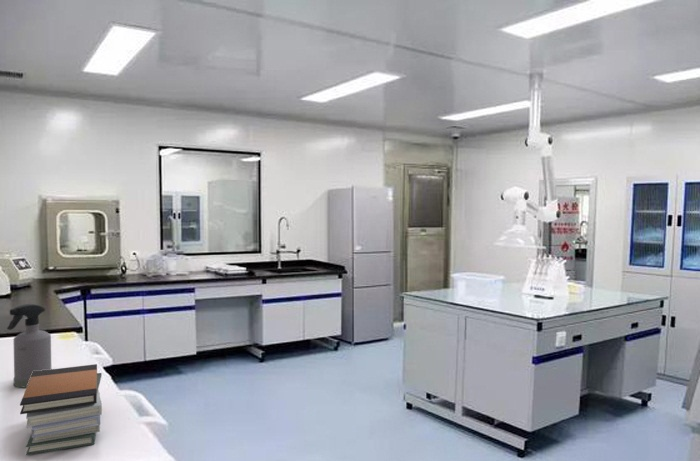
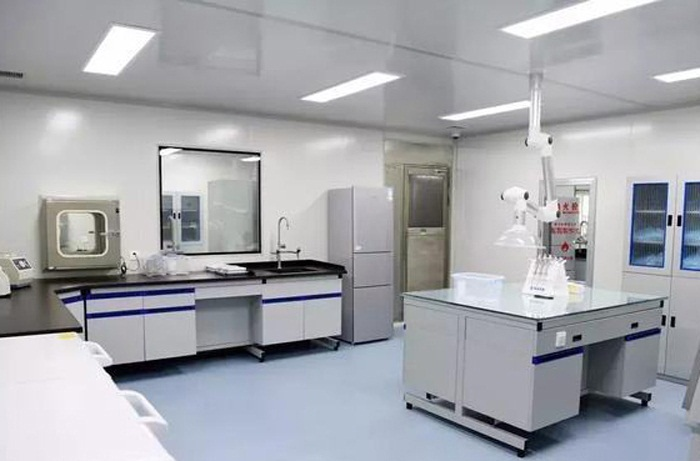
- book stack (65, 406)
- spray bottle (29, 343)
